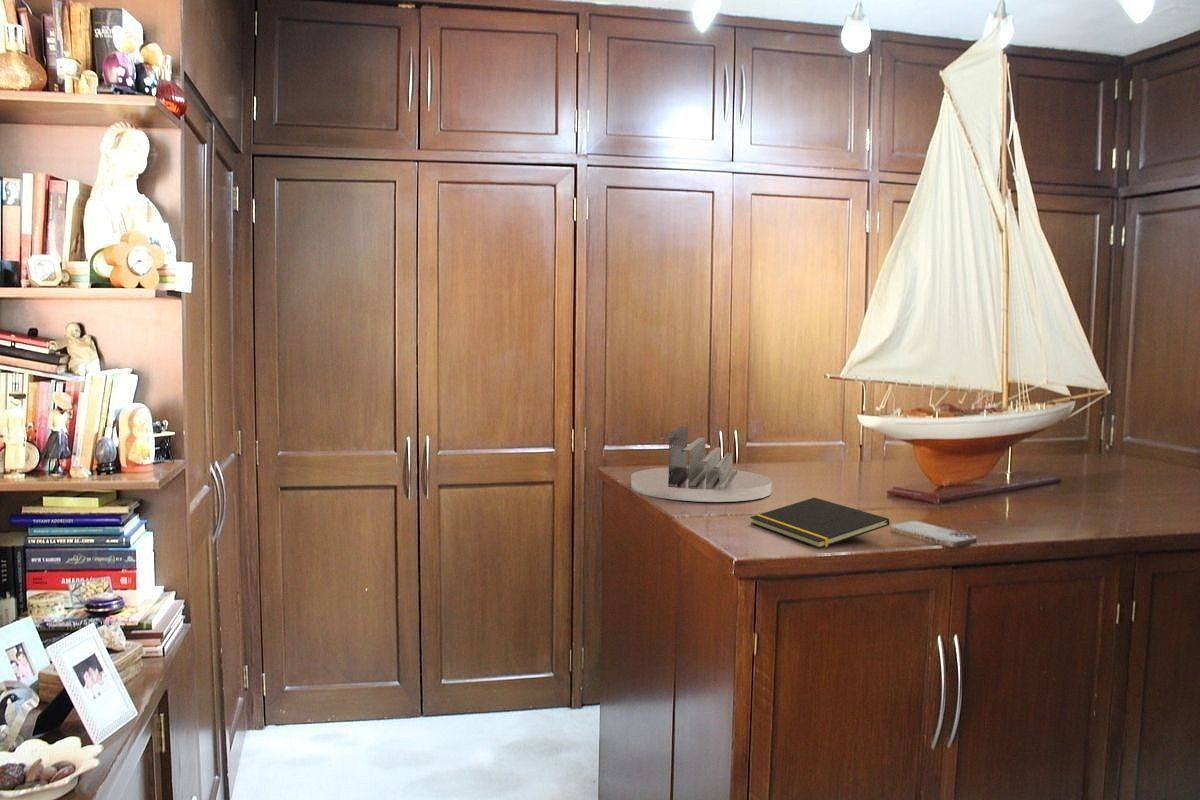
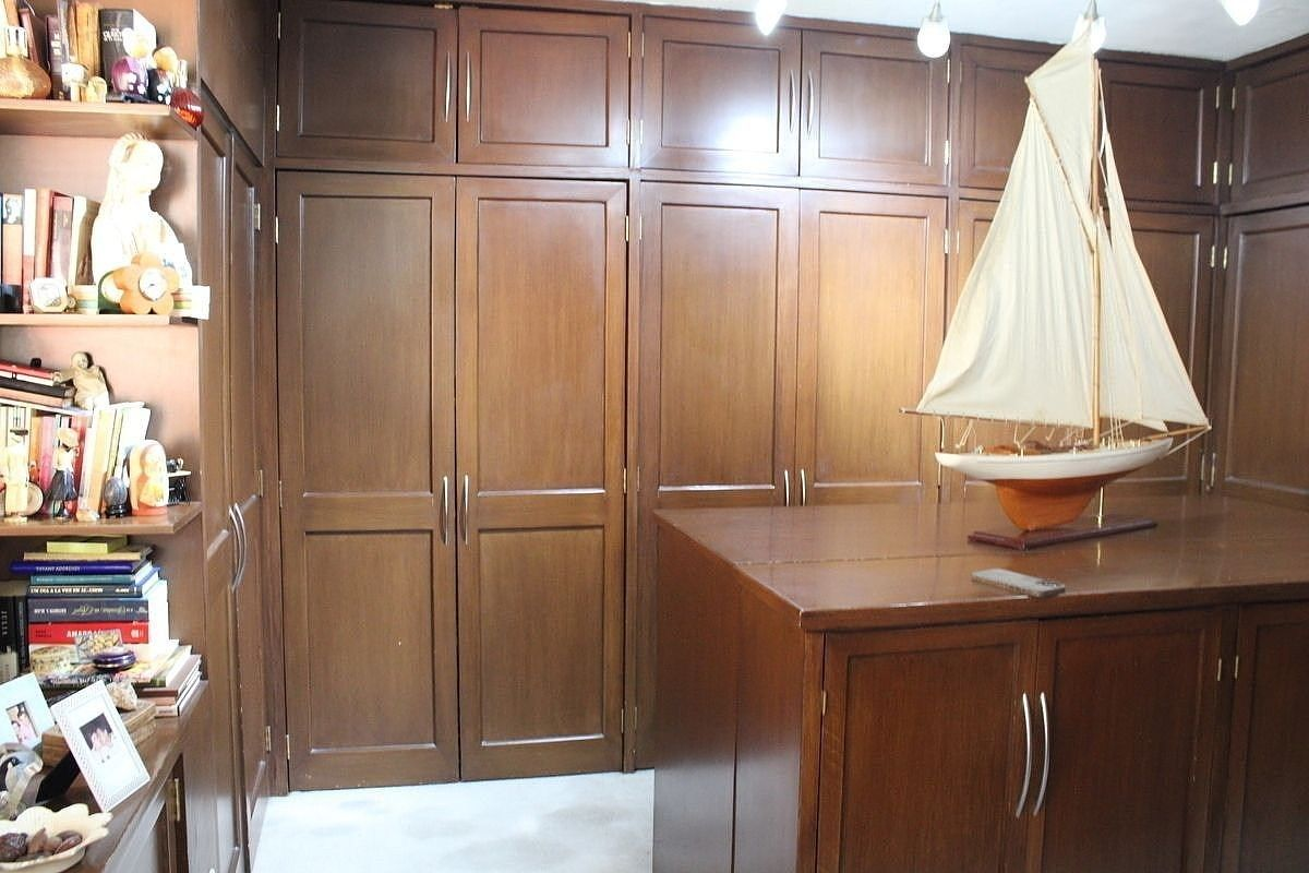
- desk organizer (701, 461)
- notepad (816, 521)
